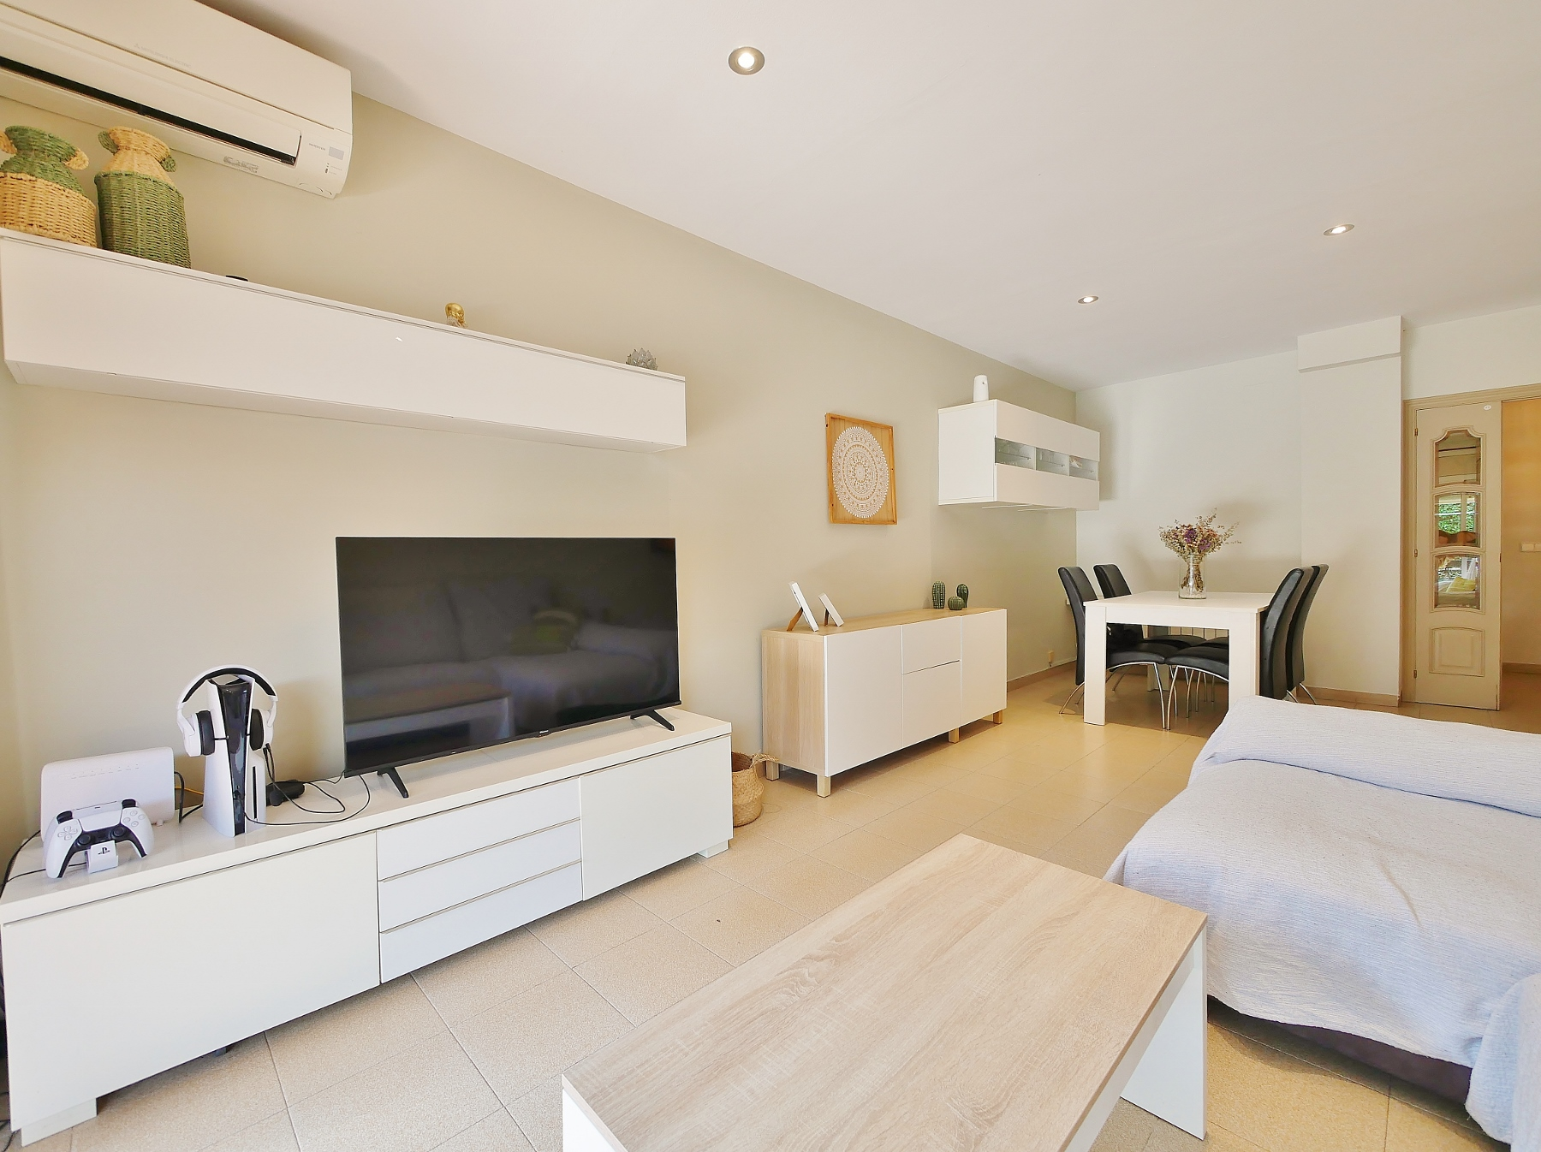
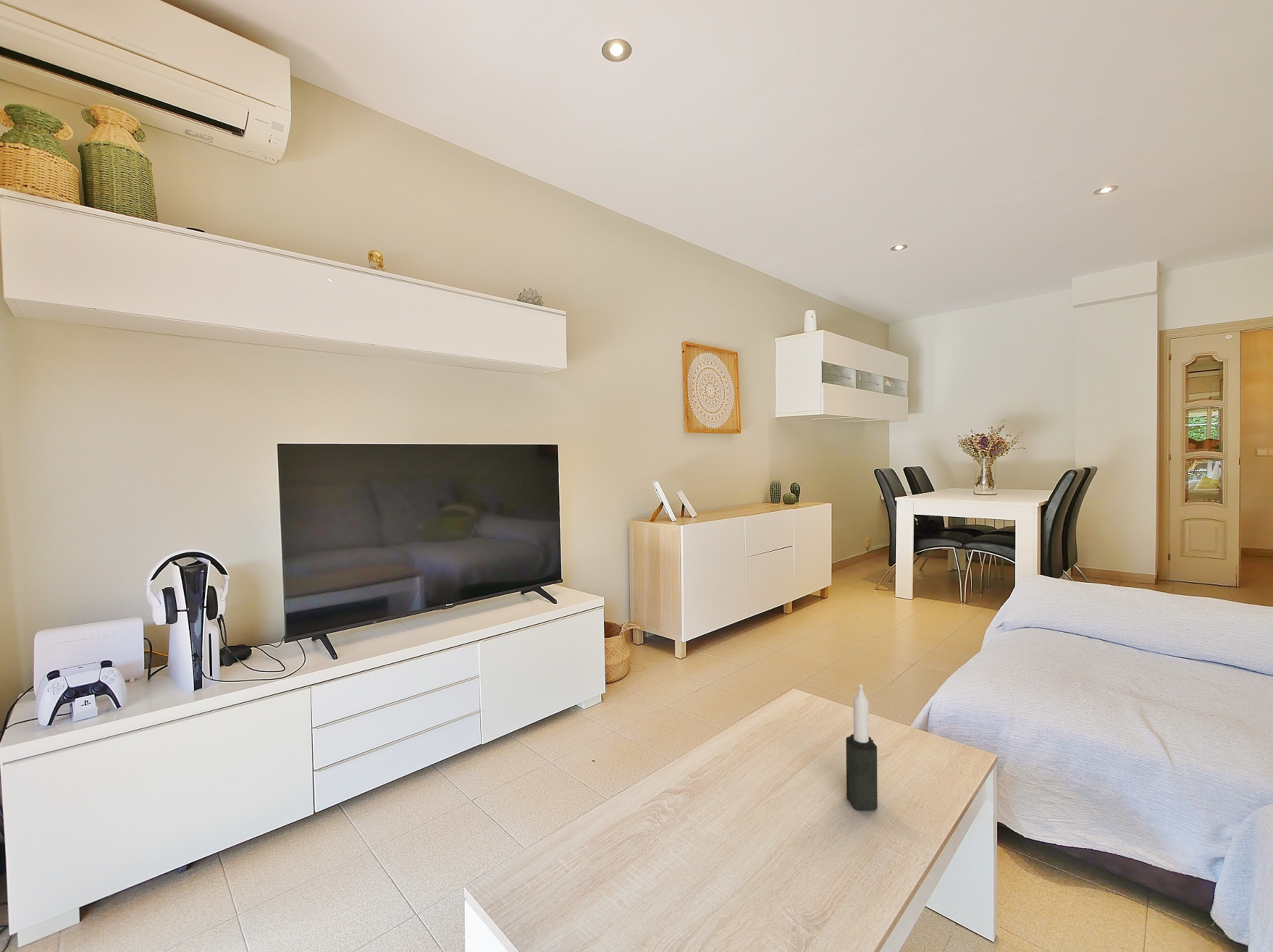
+ candle (861, 743)
